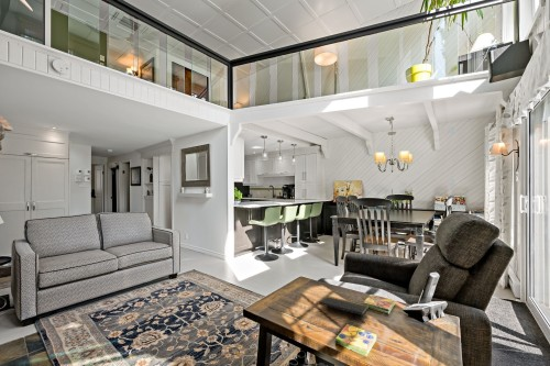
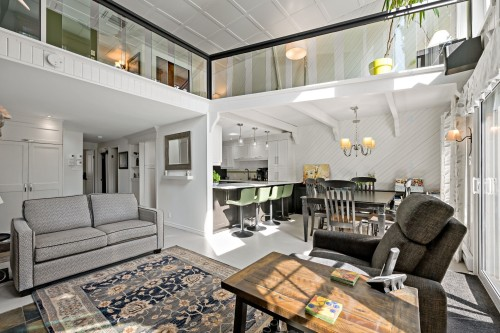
- notepad (343, 304)
